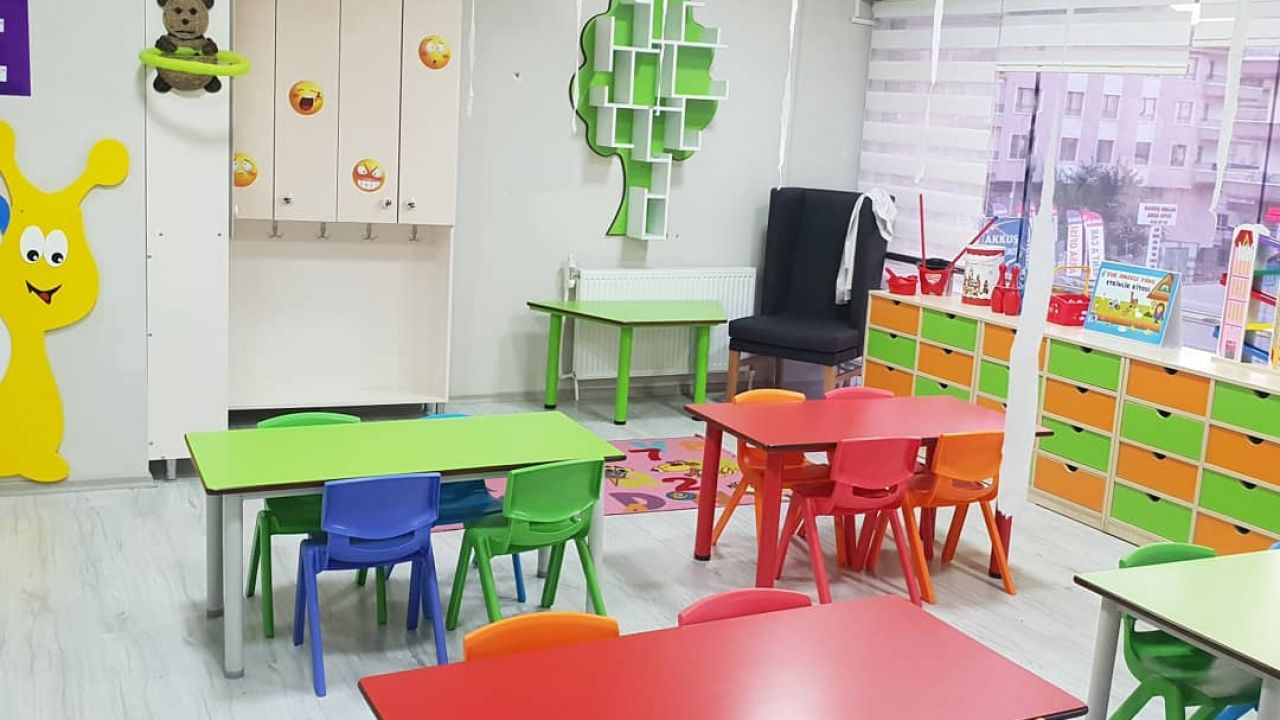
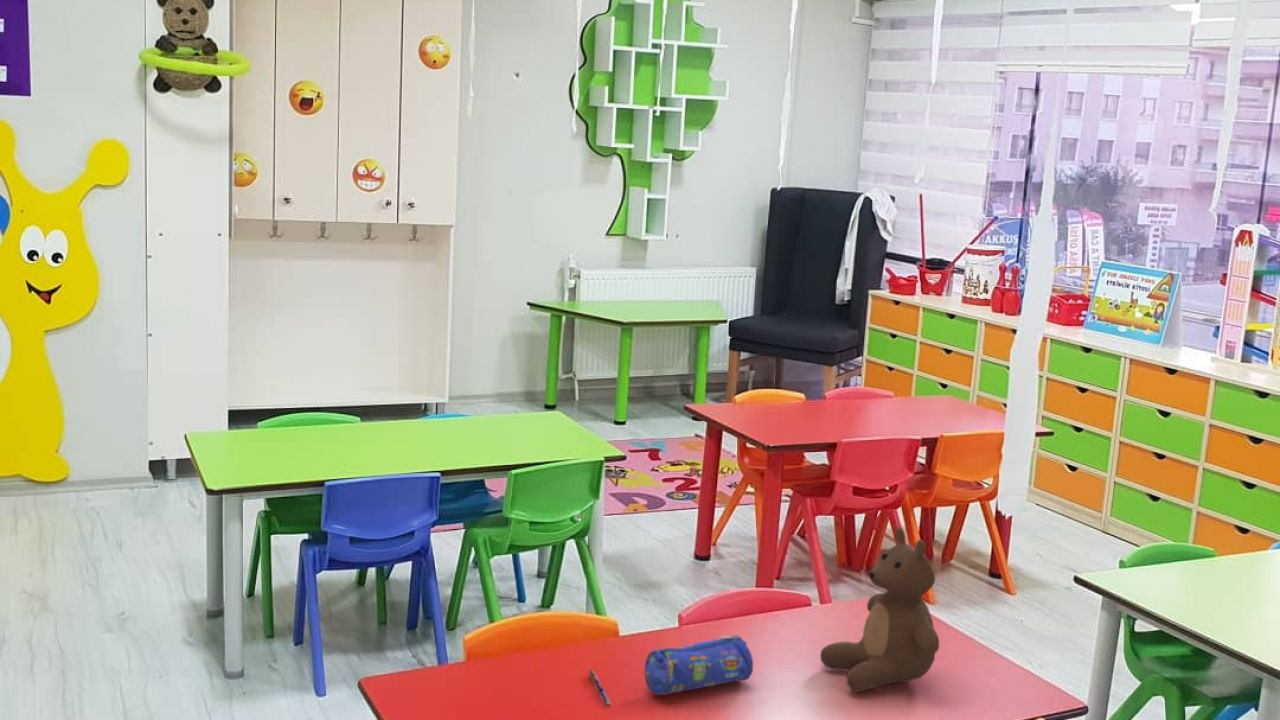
+ pen (599, 686)
+ teddy bear (883, 606)
+ pencil case (700, 663)
